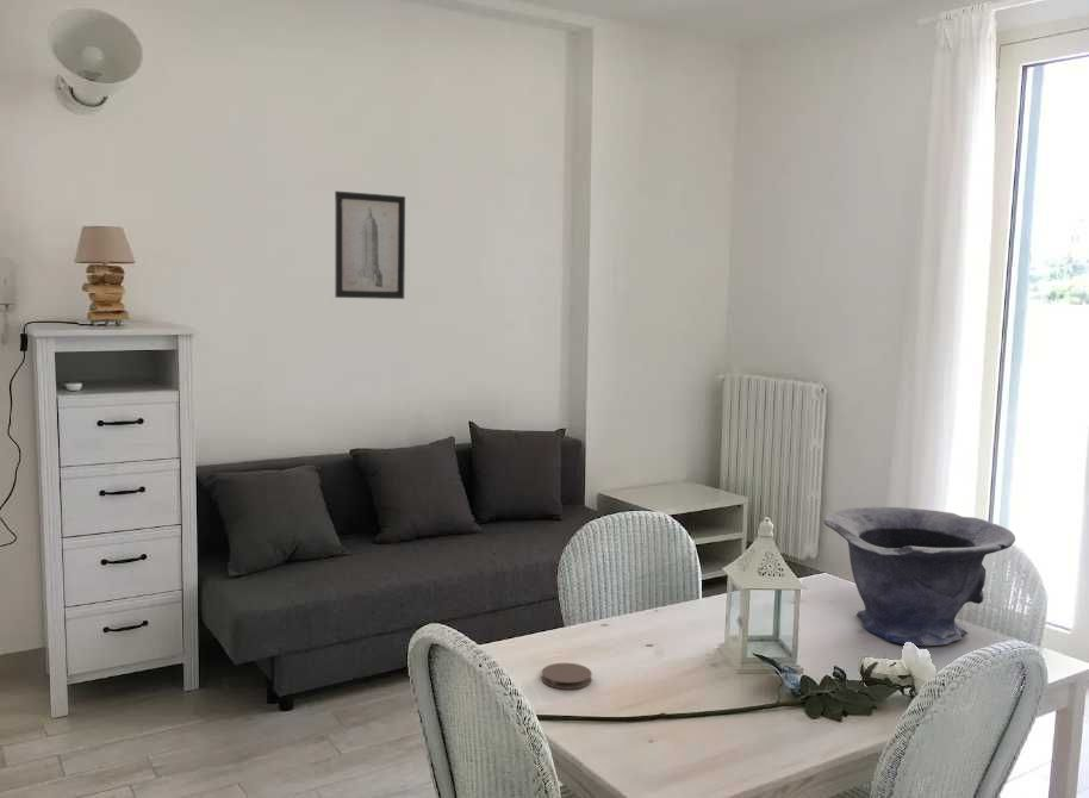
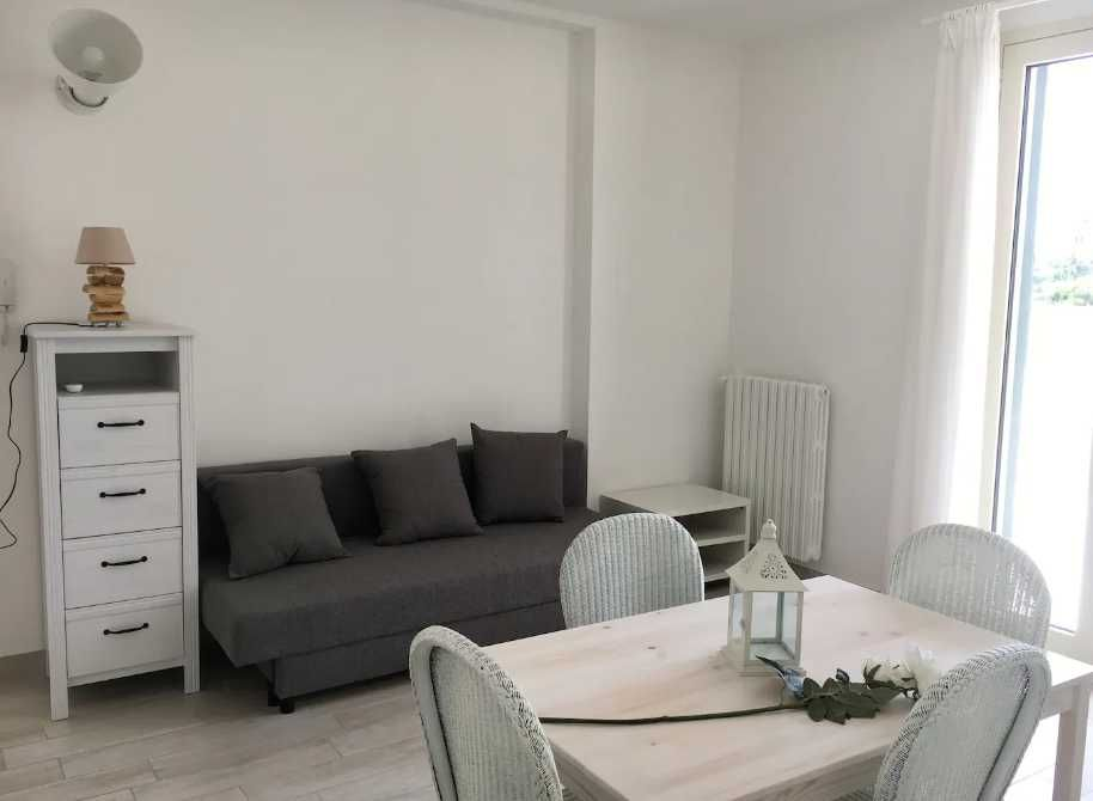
- coaster (566, 675)
- decorative bowl (917, 578)
- wall art (371, 245)
